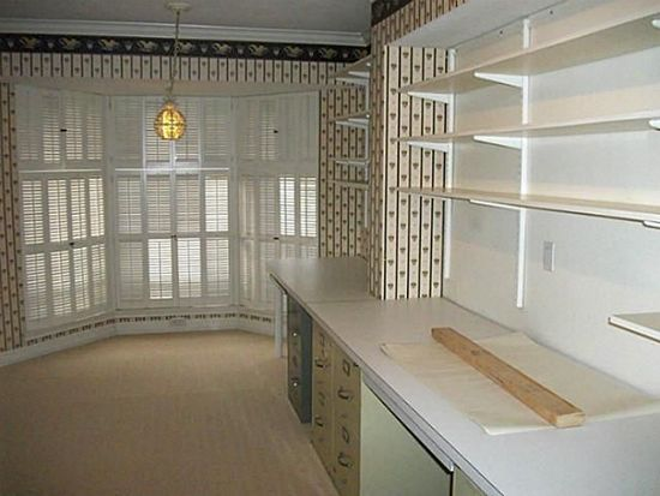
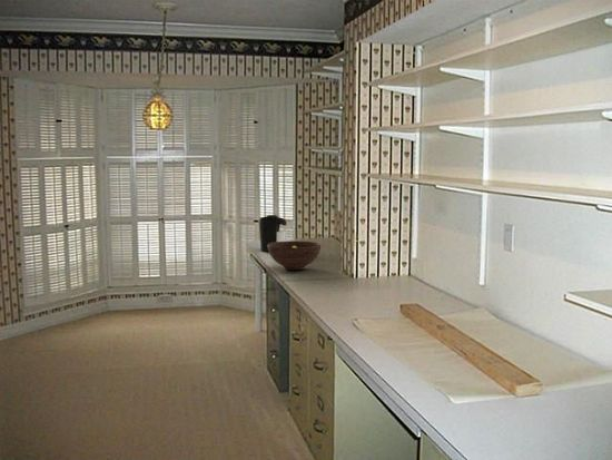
+ fruit bowl (294, 256)
+ coffee maker (273, 232)
